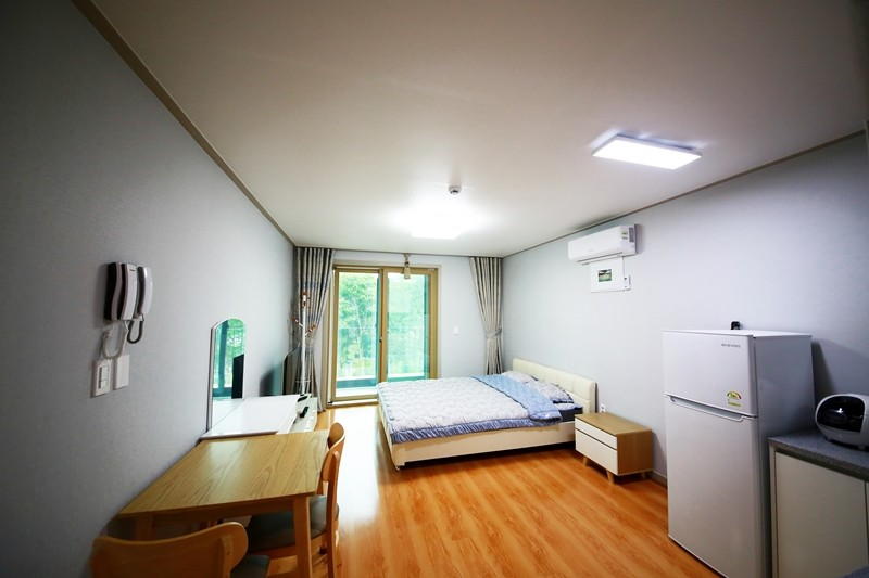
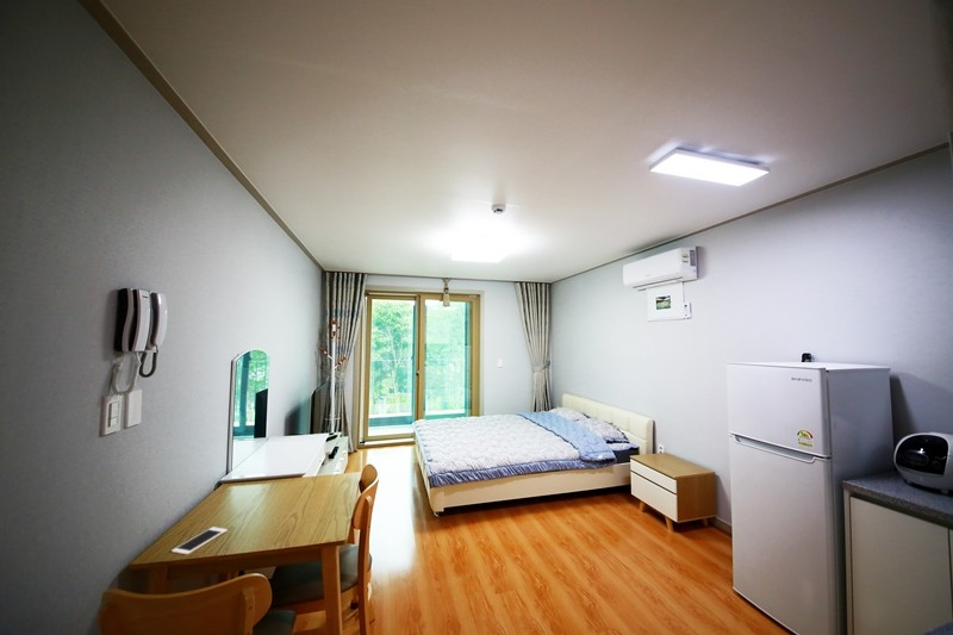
+ cell phone (200, 540)
